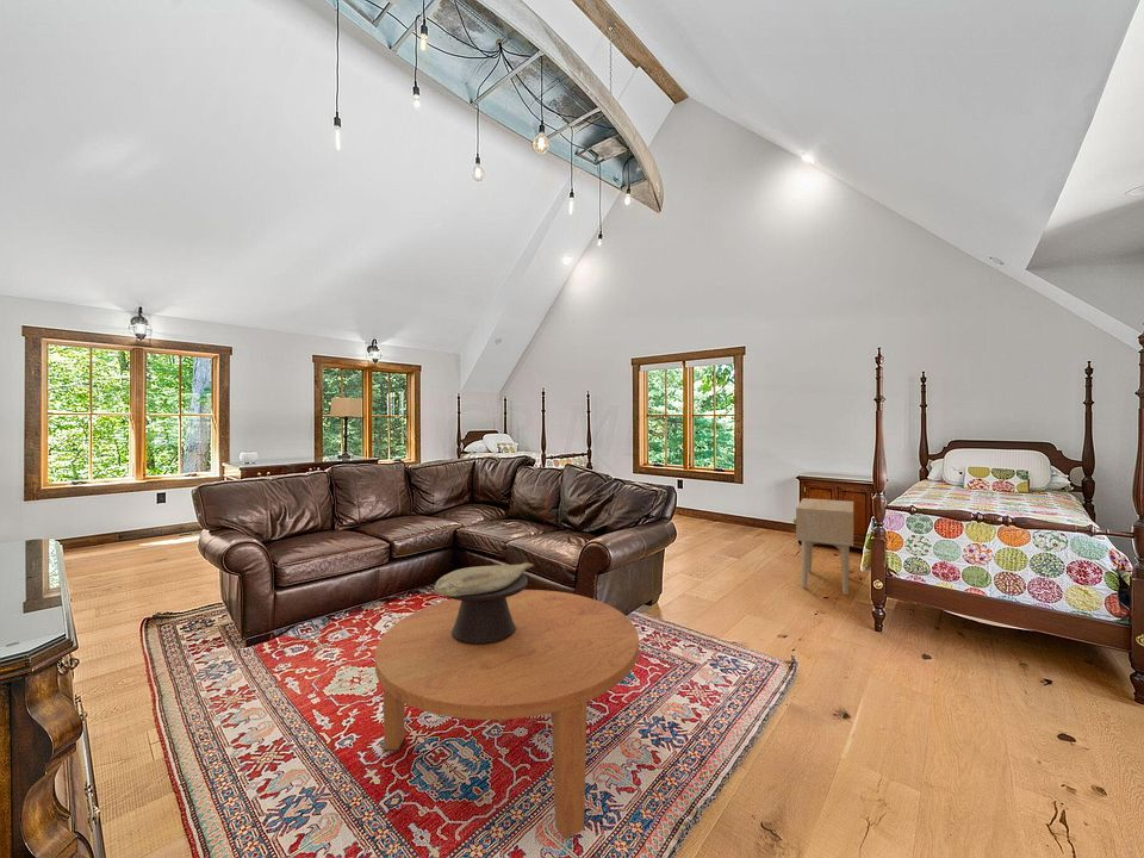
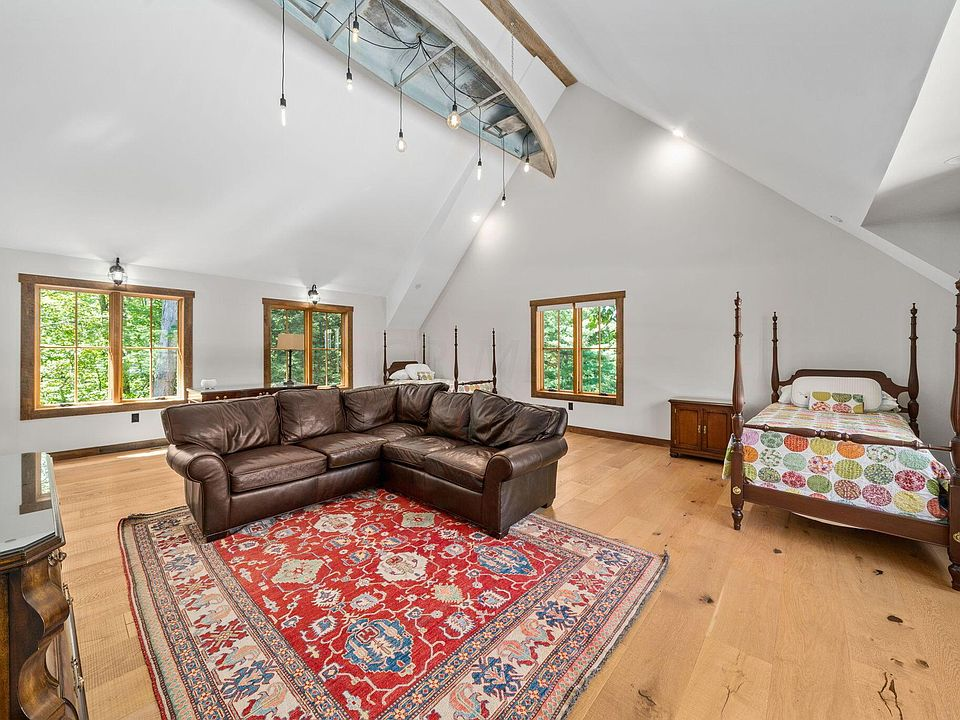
- coffee table (511, 688)
- side table (823, 542)
- decorative bowl (489, 601)
